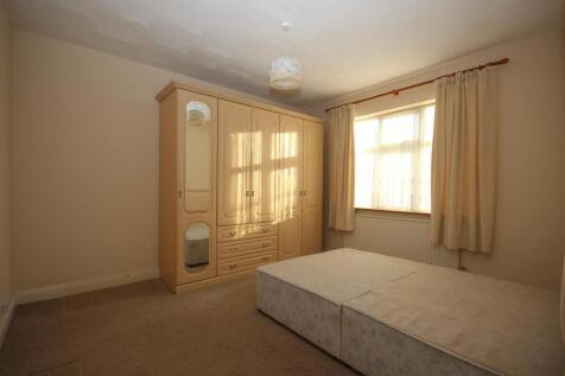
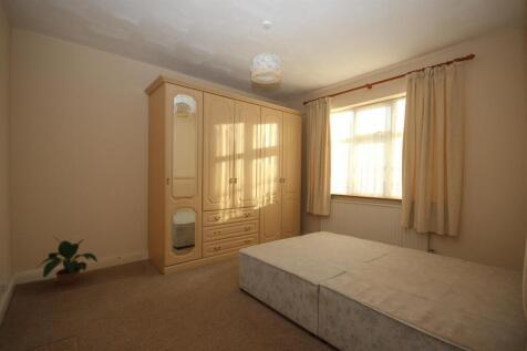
+ potted plant (68, 257)
